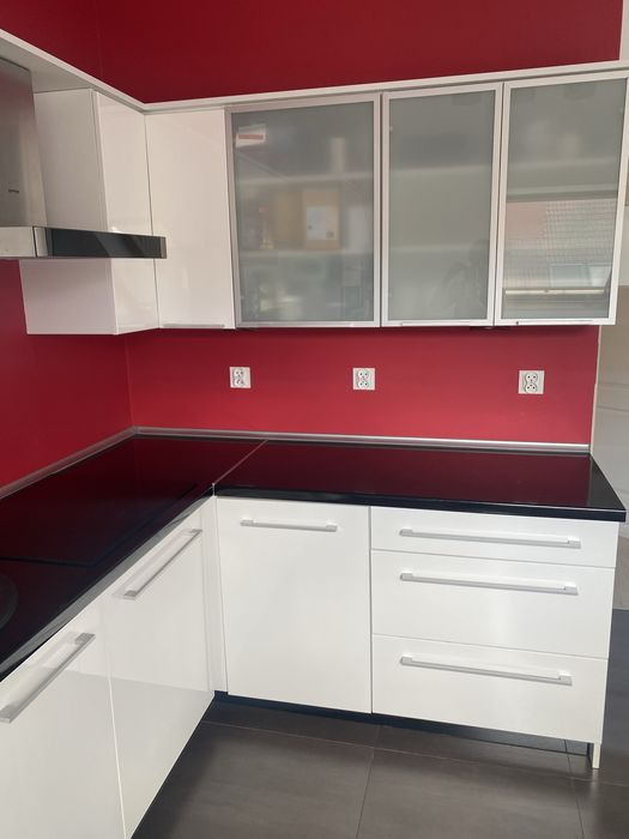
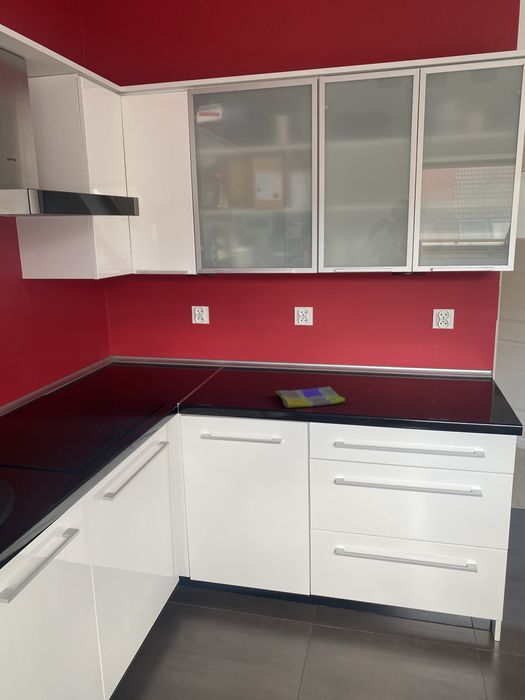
+ dish towel (309, 396)
